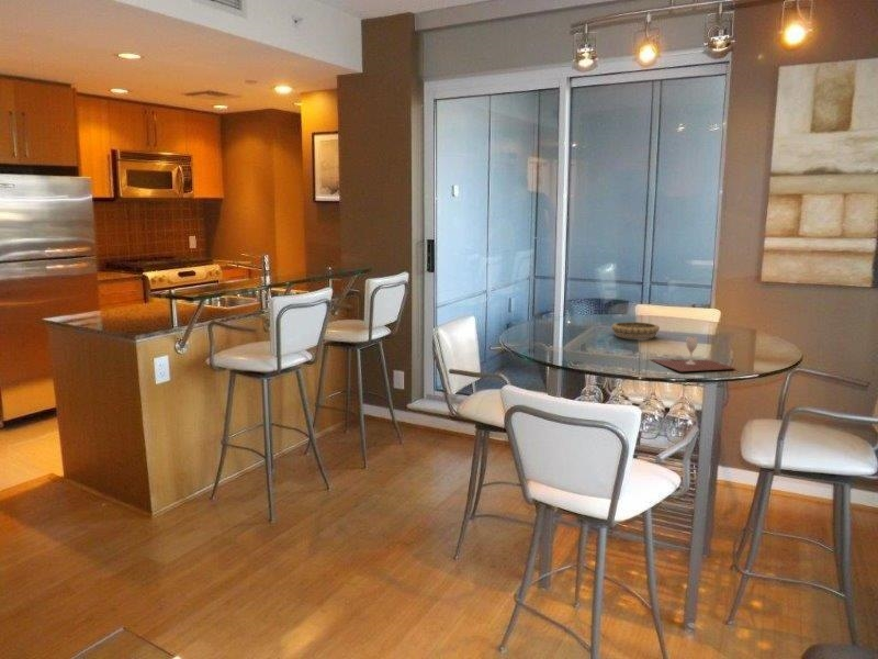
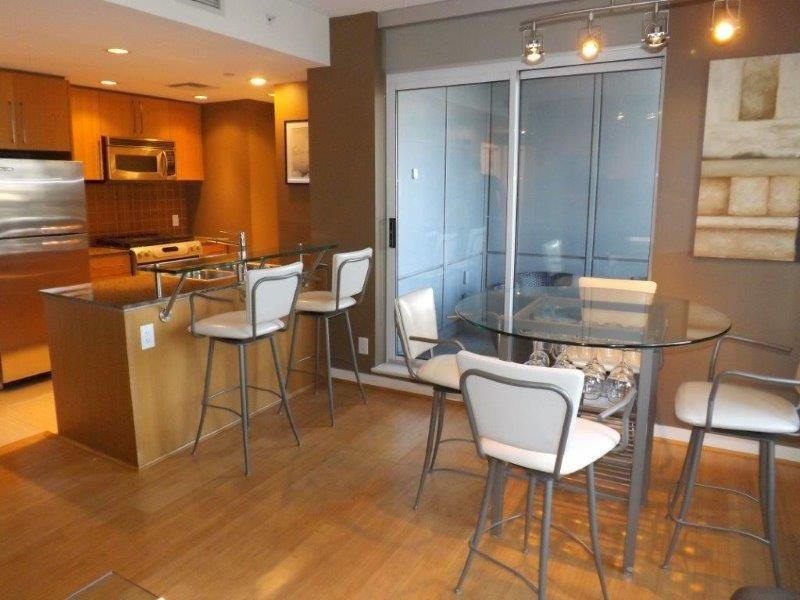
- wine glass (691, 350)
- decorative bowl (634, 330)
